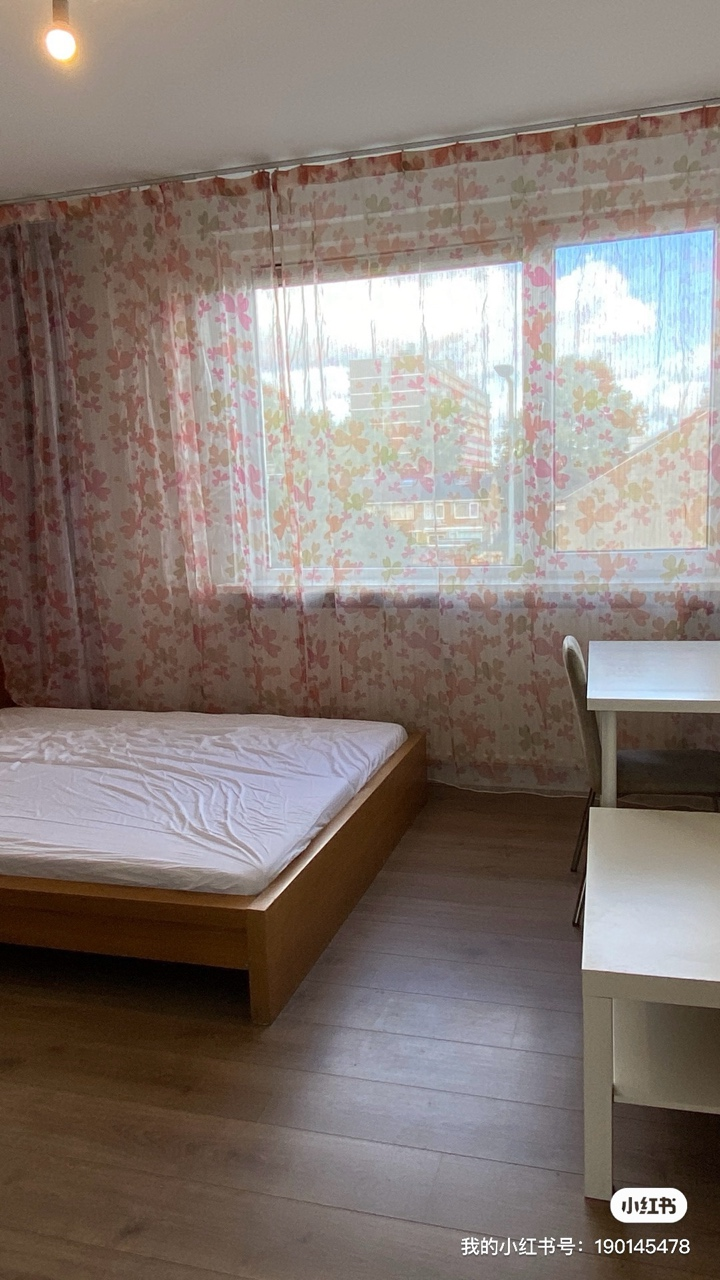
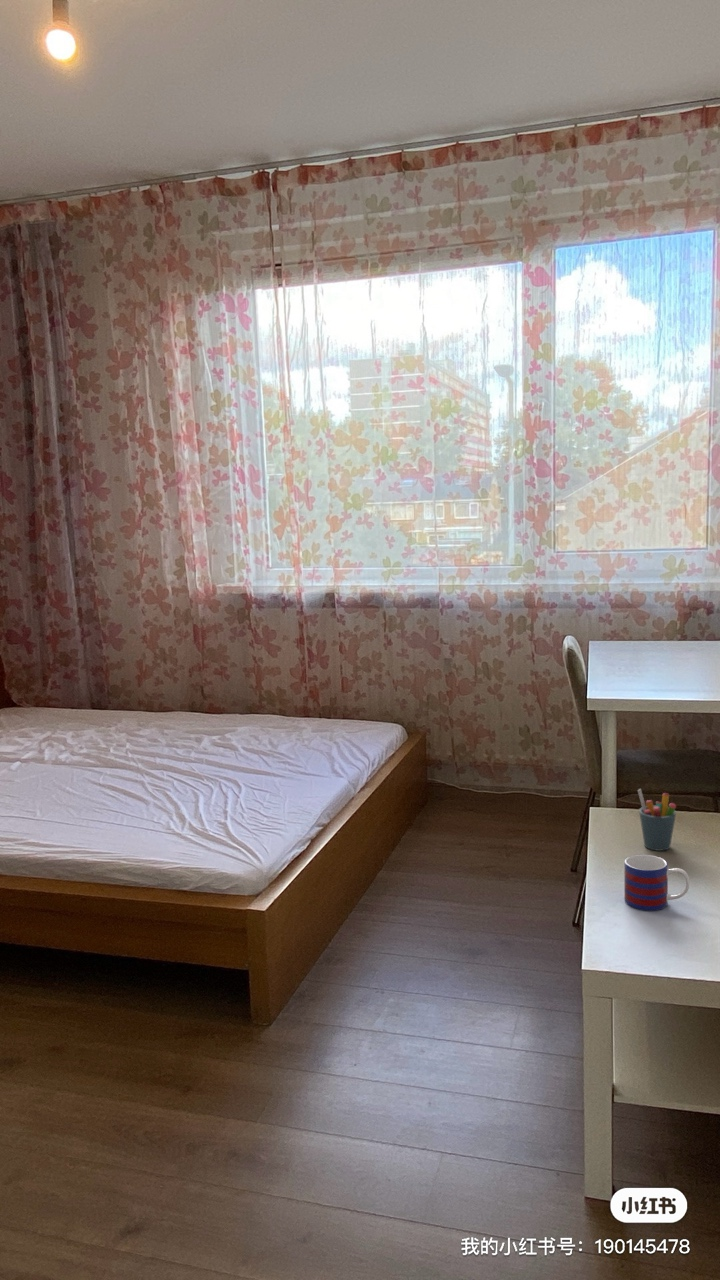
+ mug (656, 883)
+ pen holder (657, 819)
